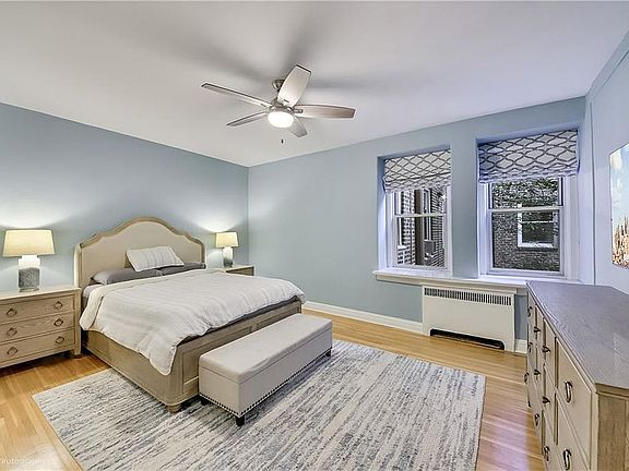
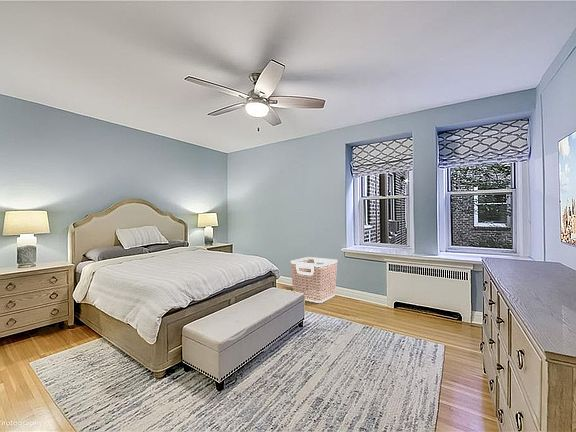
+ clothes hamper (314, 278)
